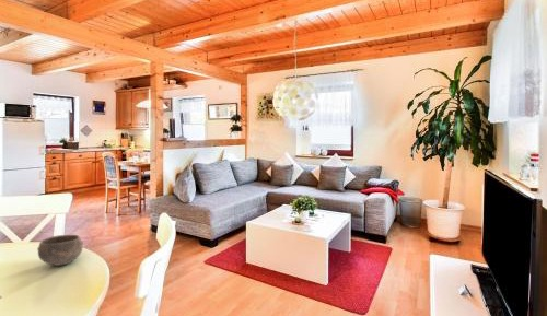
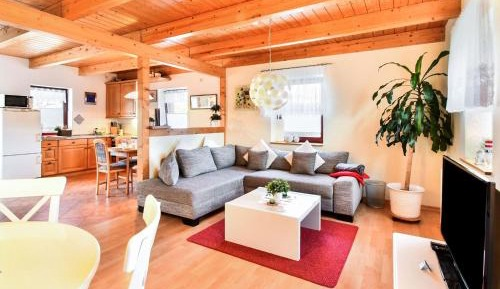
- bowl (60, 250)
